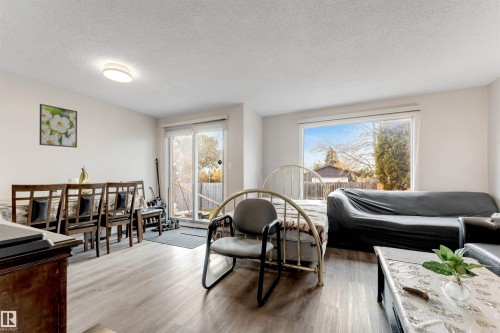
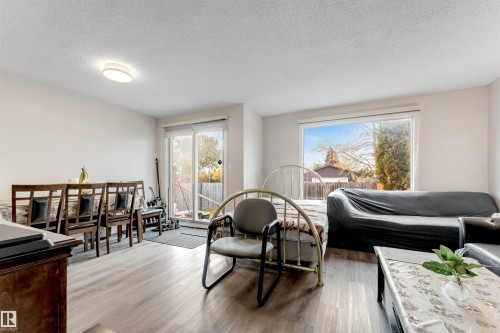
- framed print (59, 127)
- banana (416, 294)
